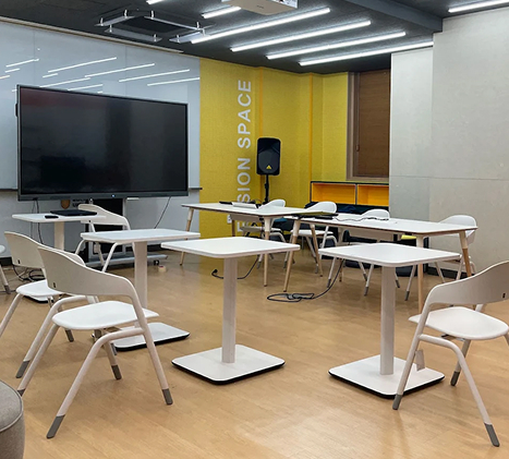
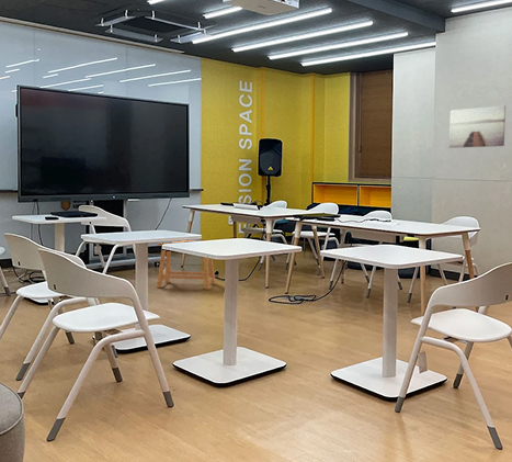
+ wall art (476, 127)
+ stool (186, 272)
